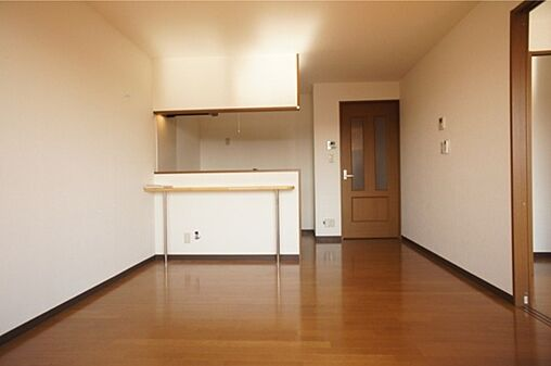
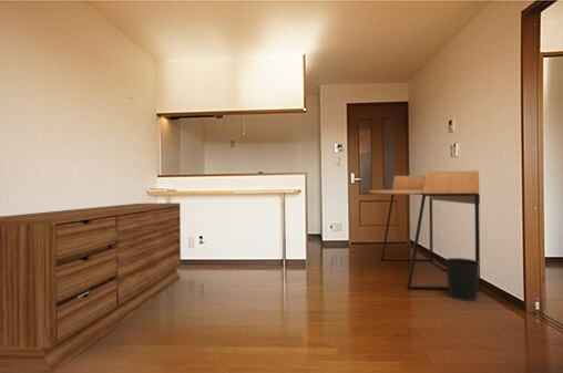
+ wastebasket (462, 279)
+ sideboard (110, 259)
+ desk (418, 222)
